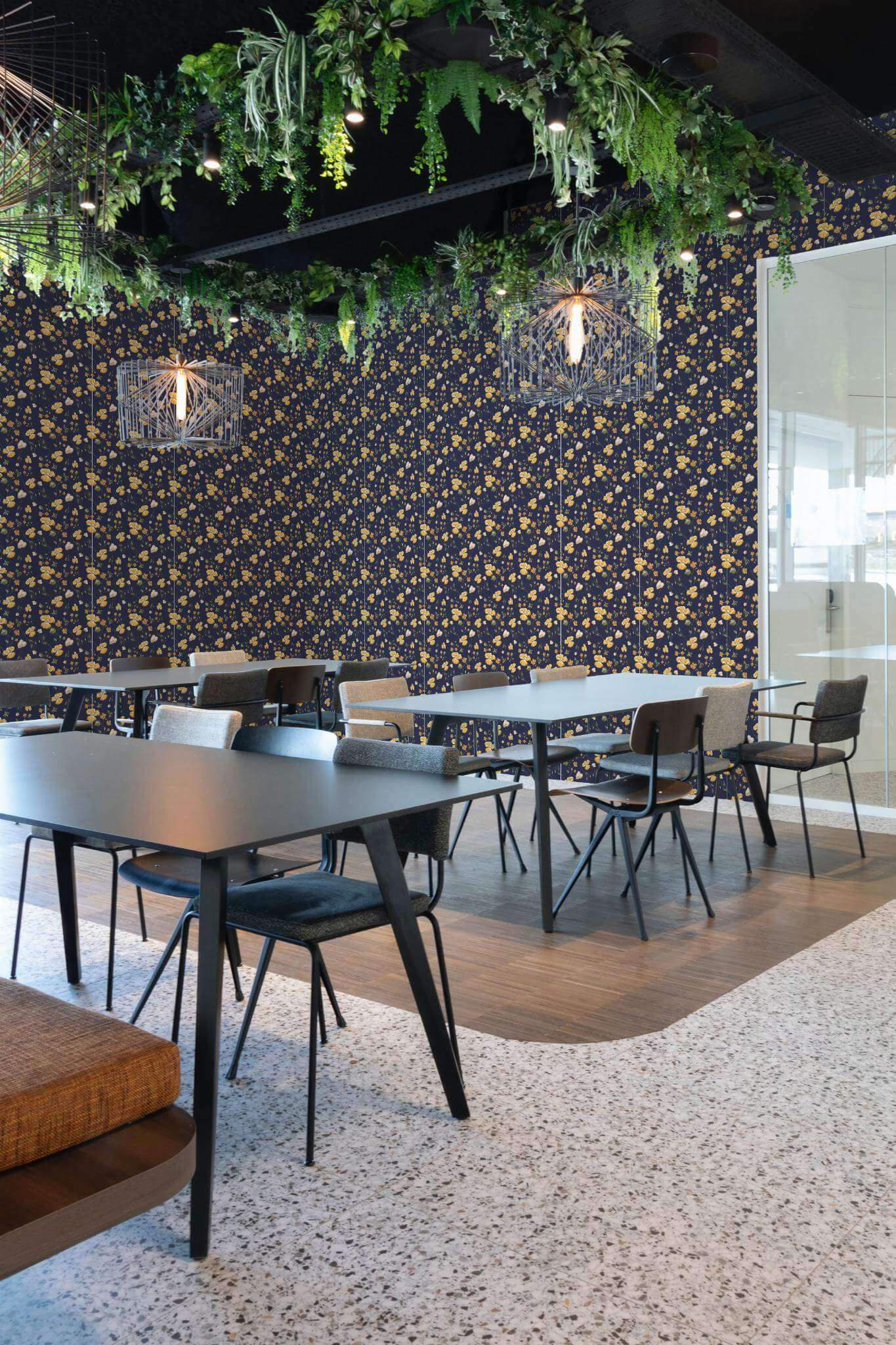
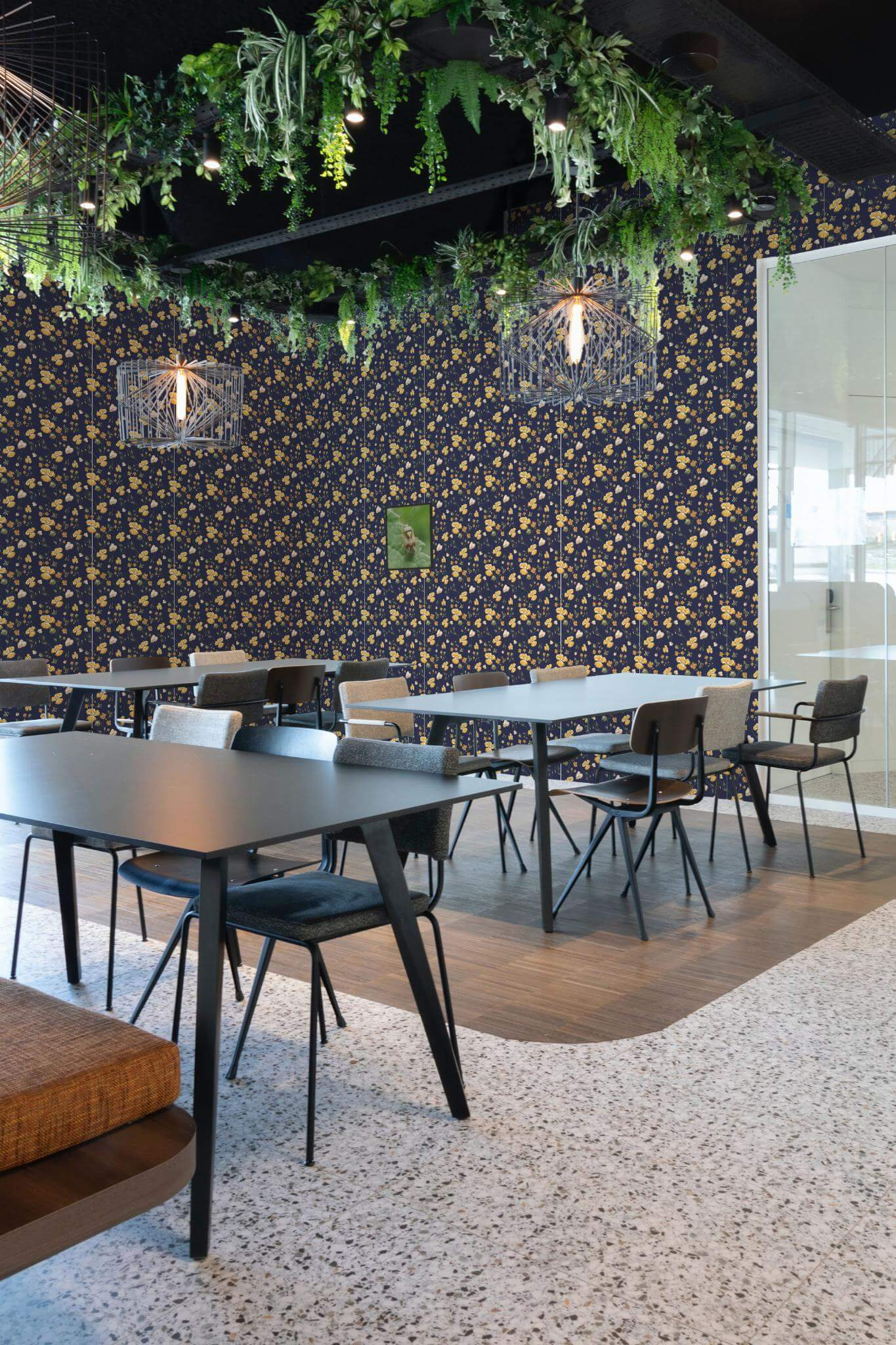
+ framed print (408, 537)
